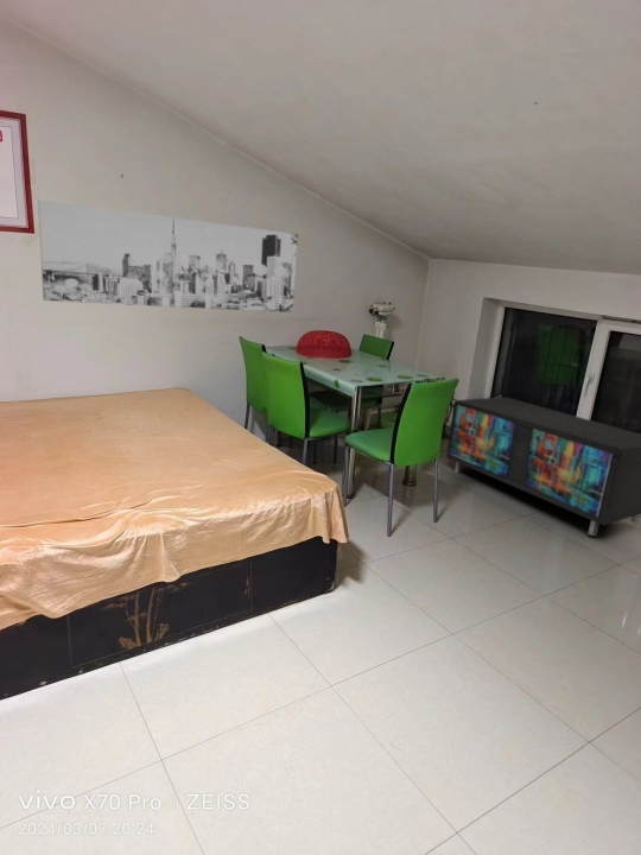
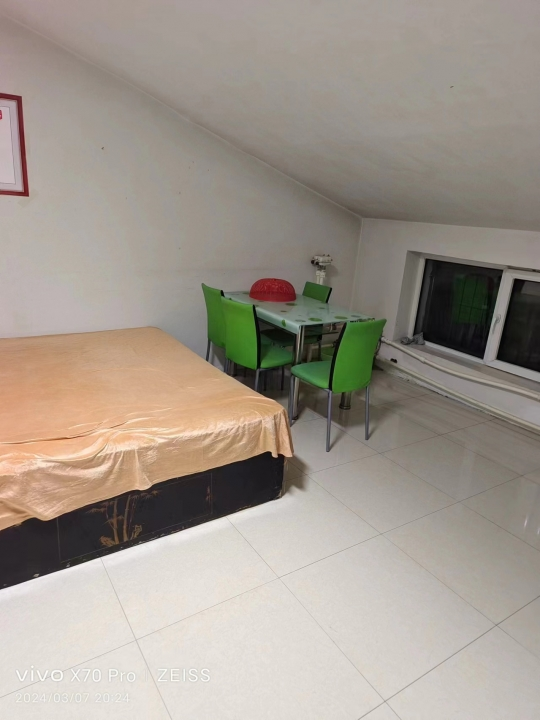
- wall art (183, 264)
- storage cabinet (544, 457)
